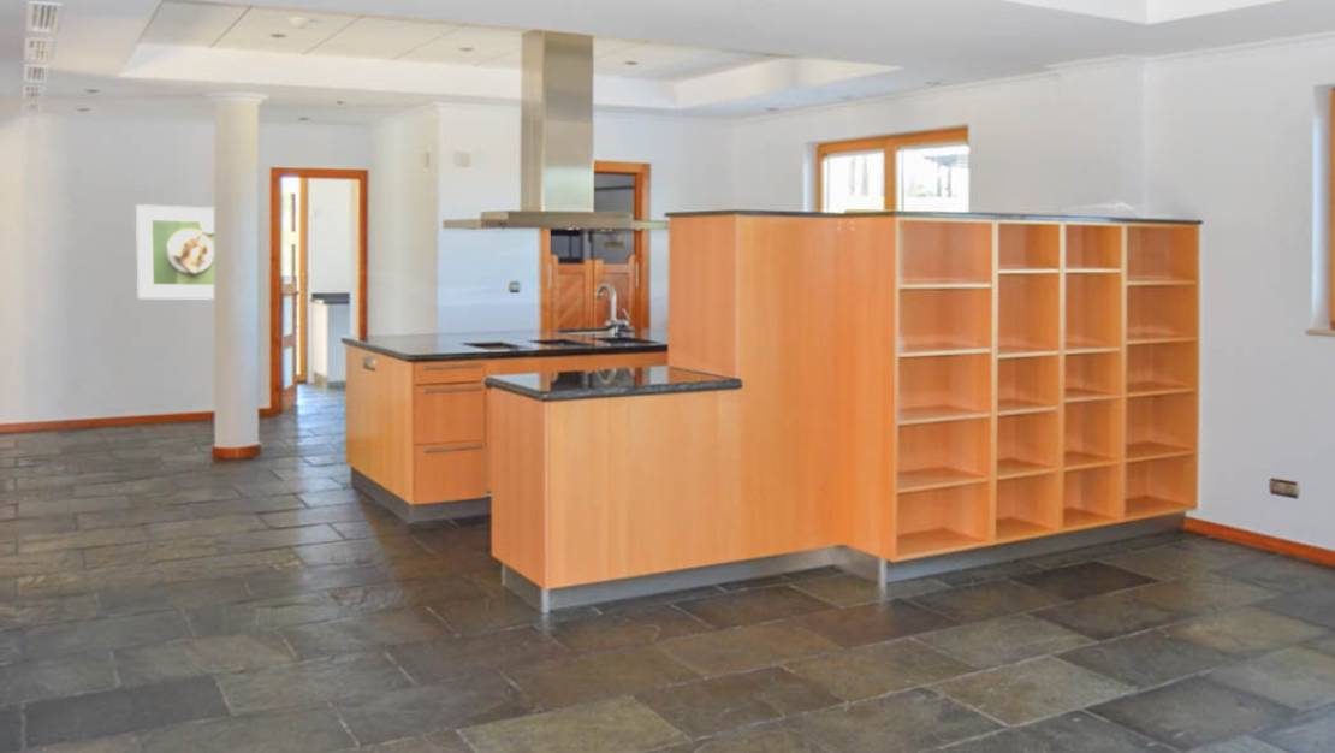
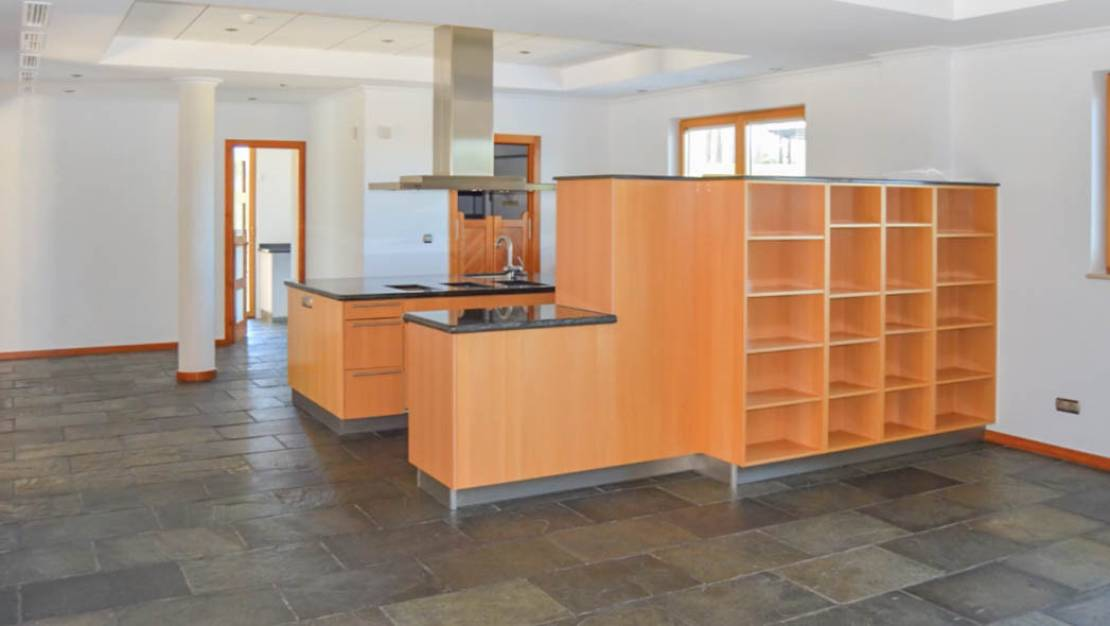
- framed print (186, 253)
